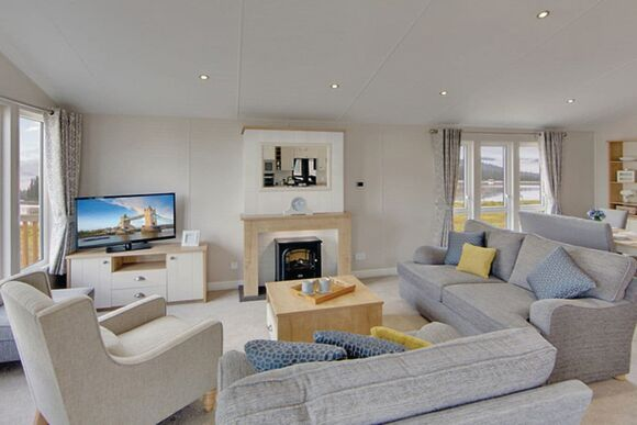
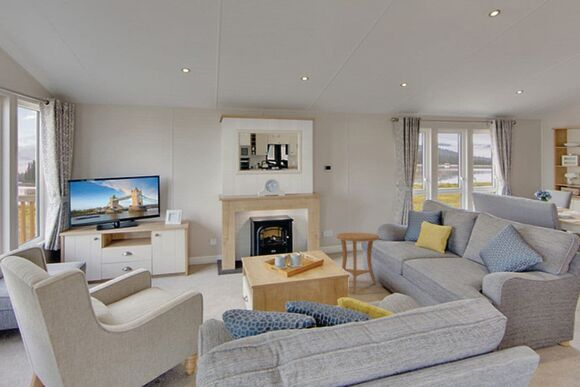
+ side table (356, 259)
